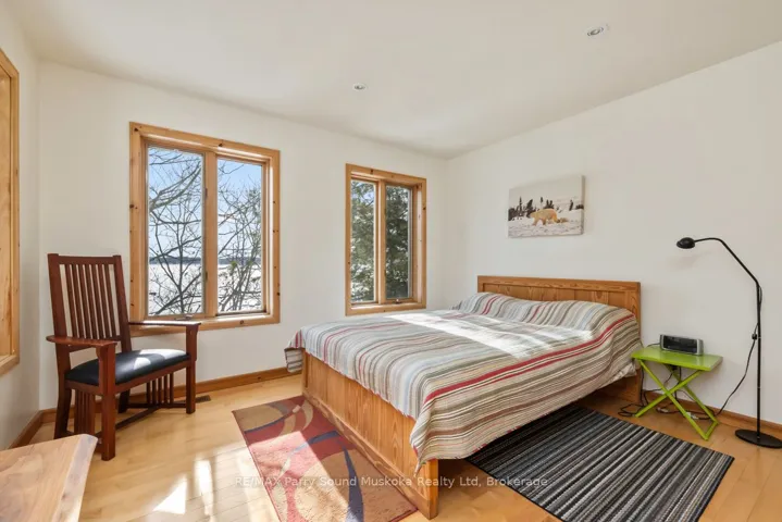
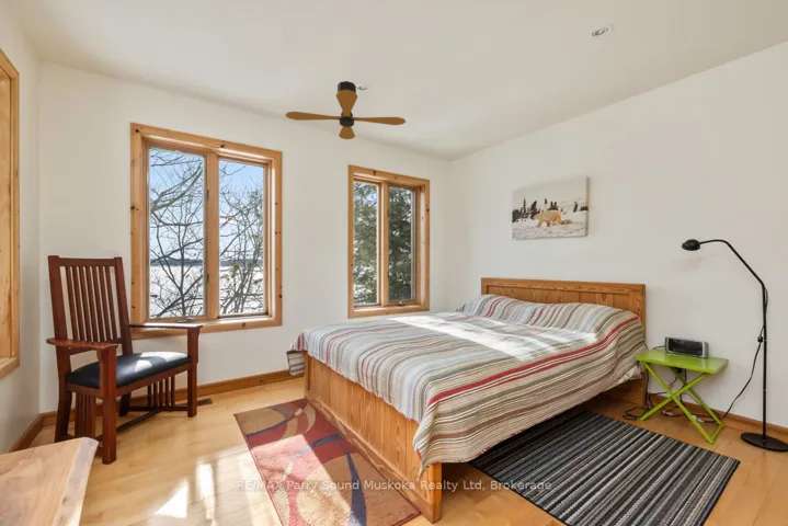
+ ceiling fan (346, 104)
